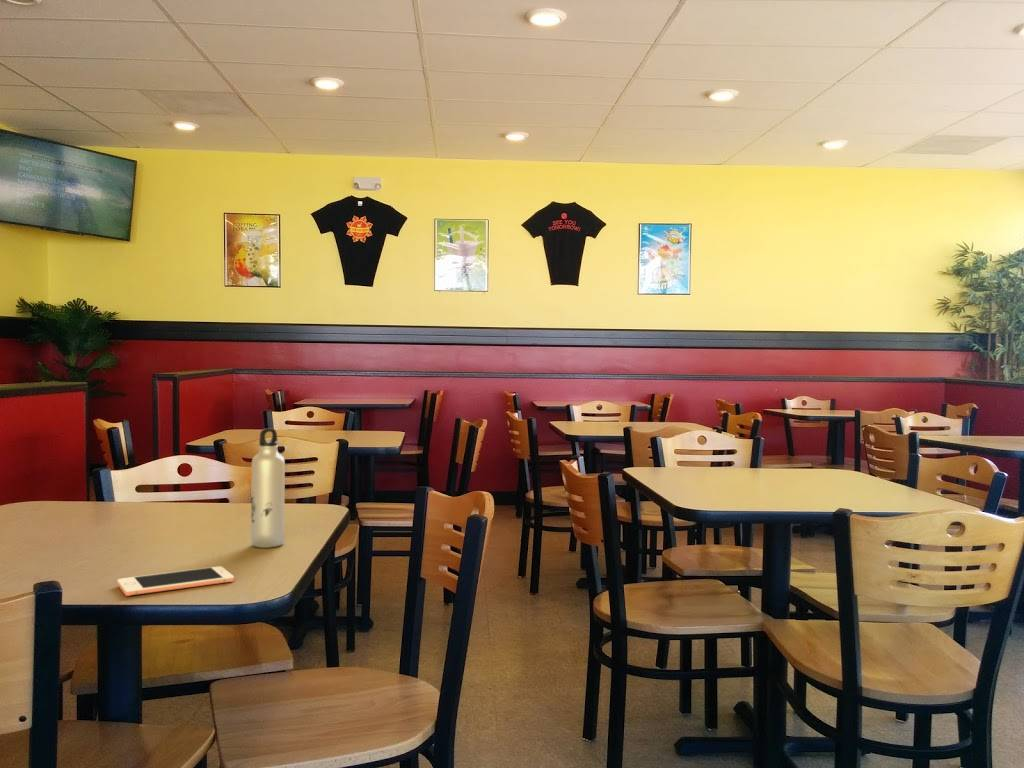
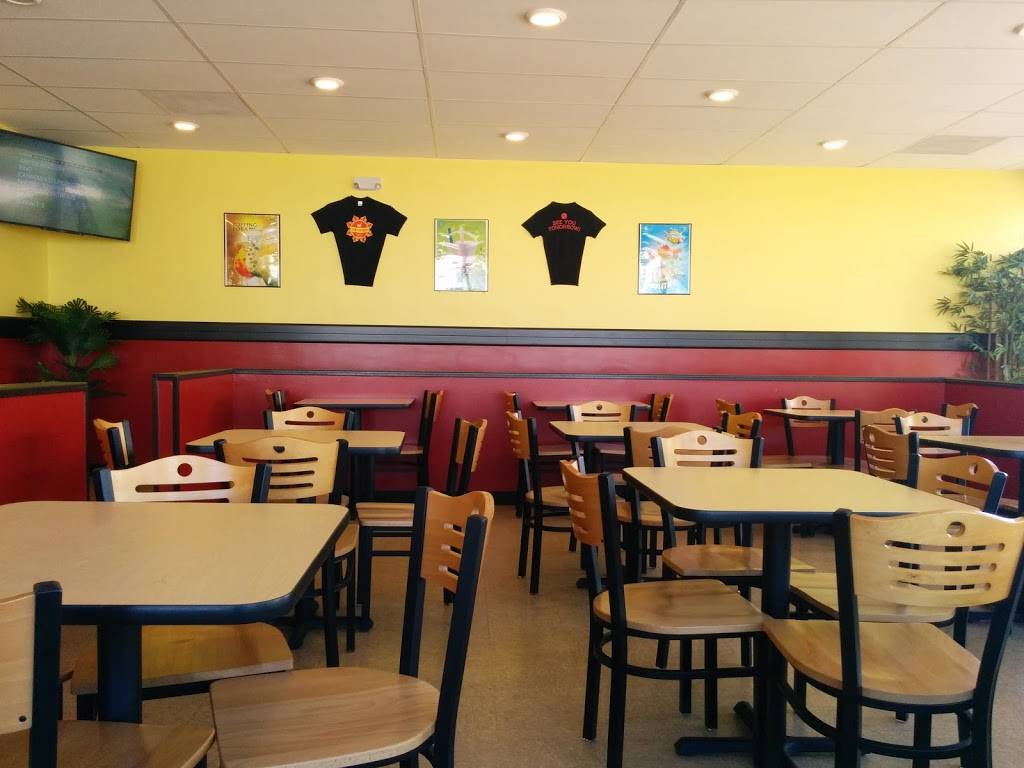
- water bottle (268, 486)
- cell phone (176, 580)
